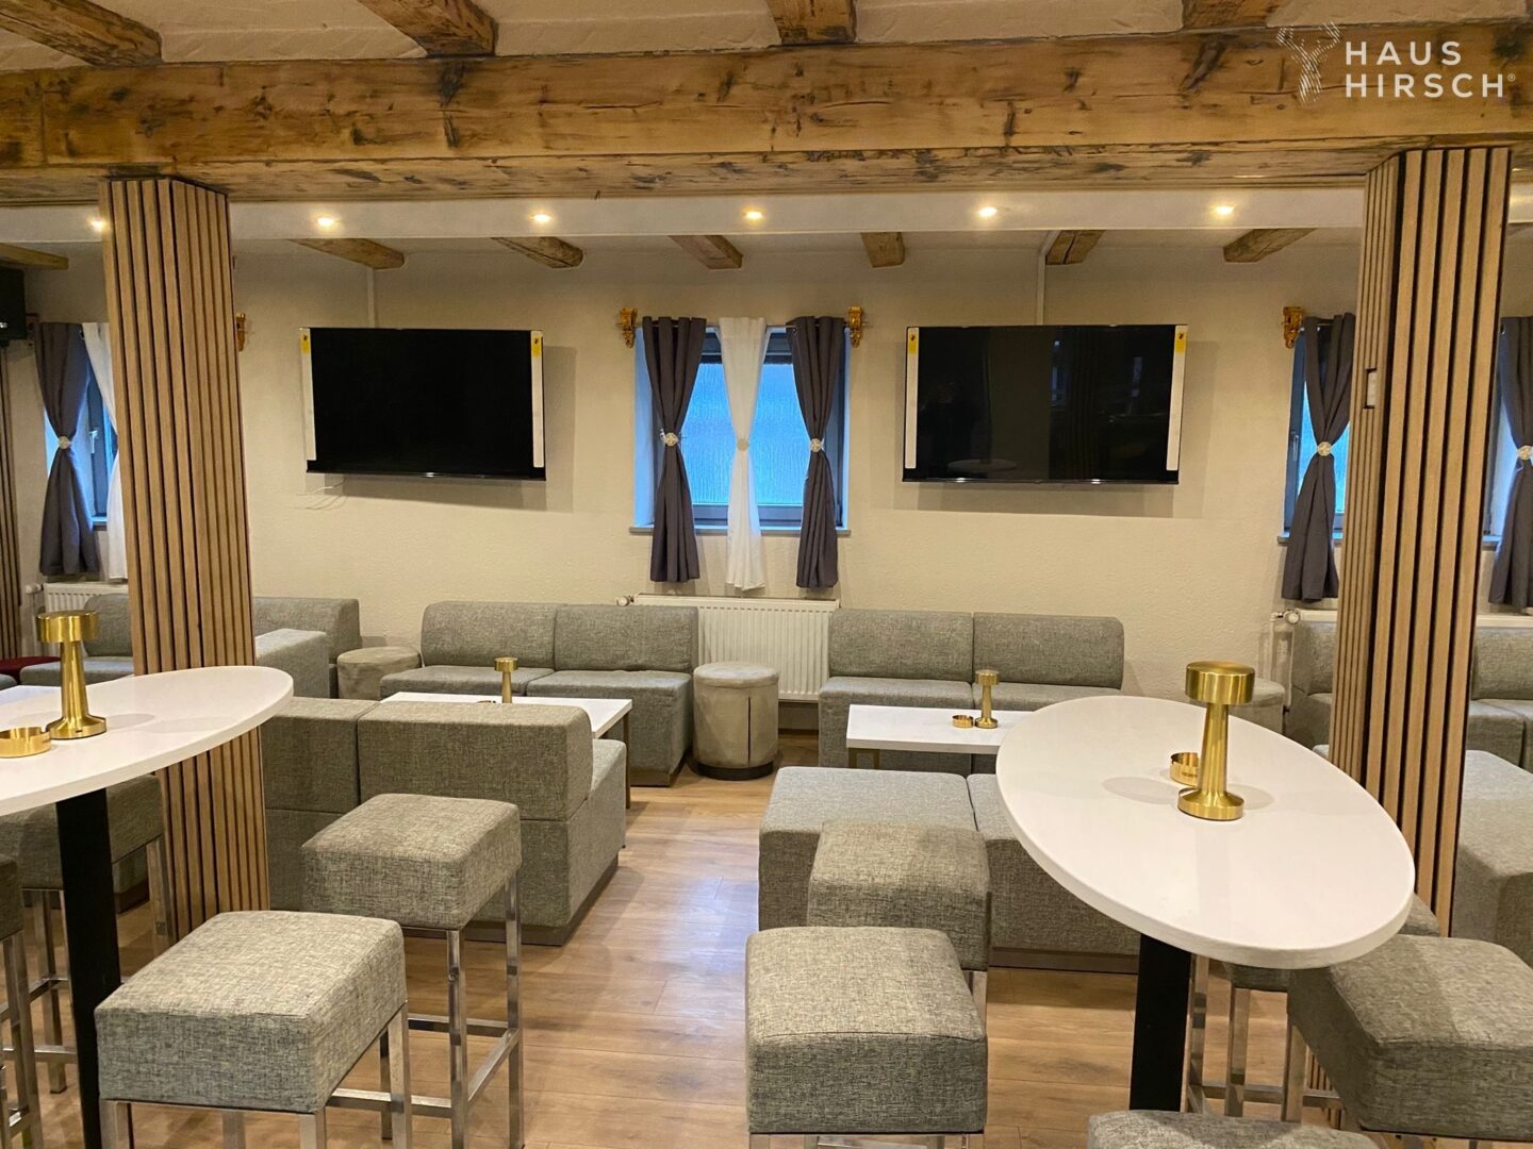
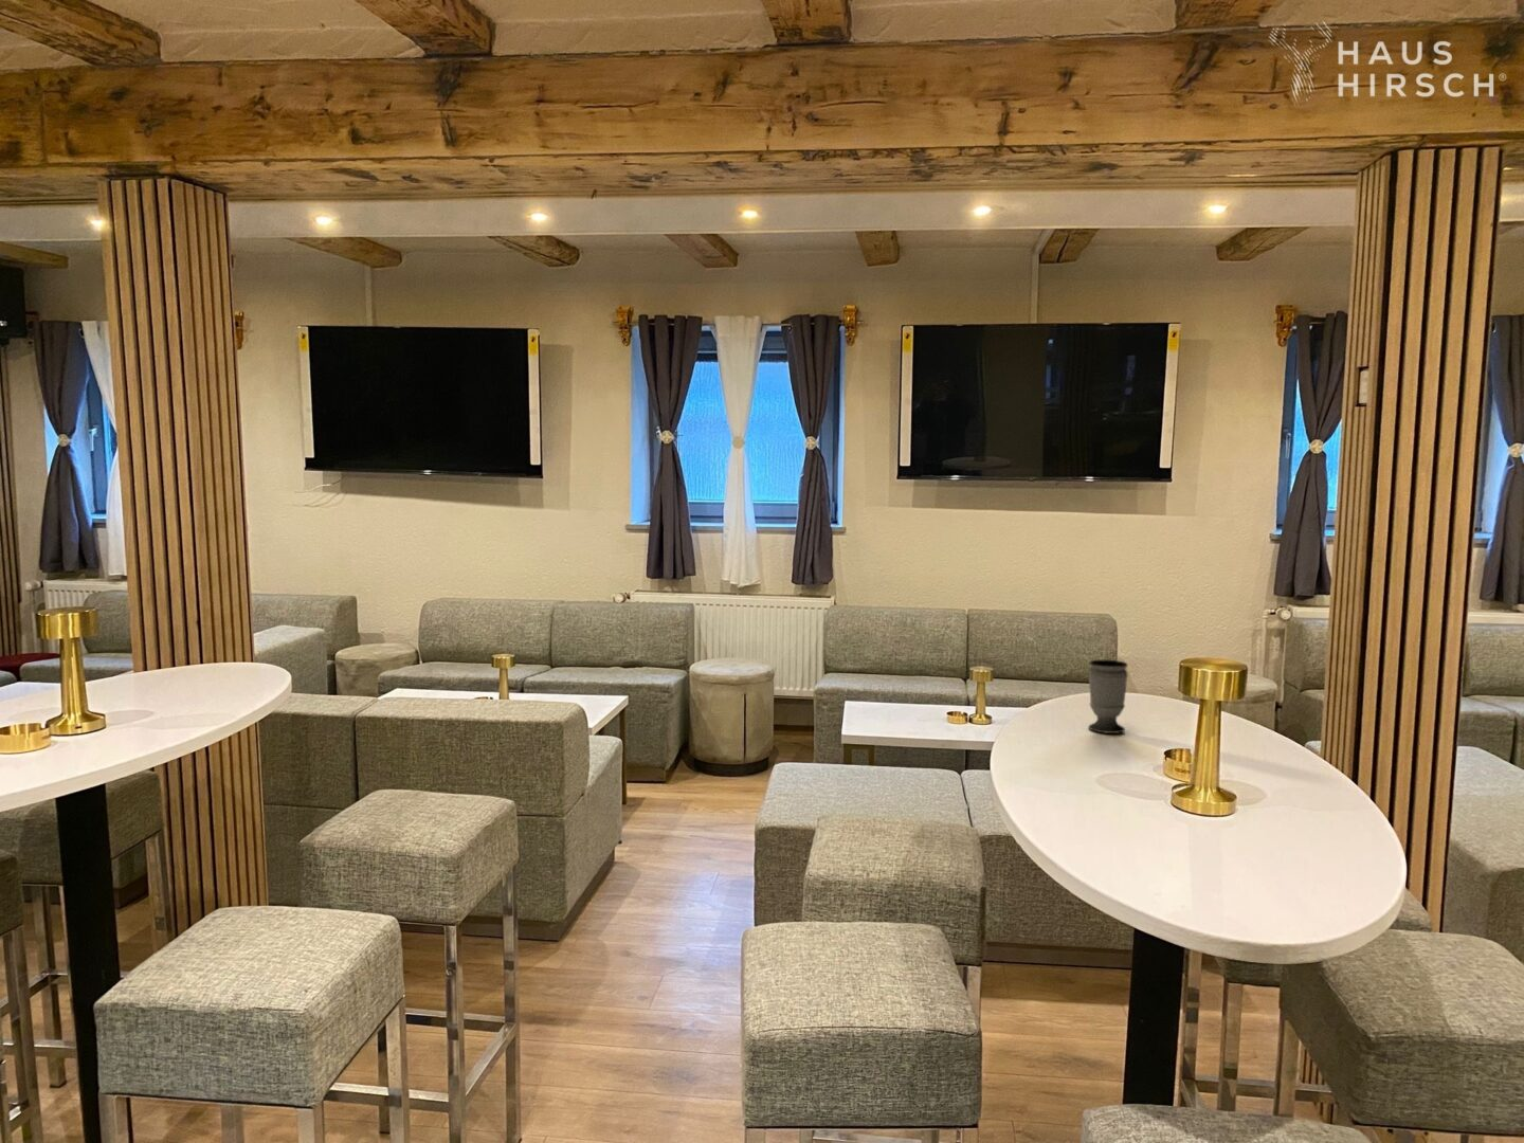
+ cup (1108, 695)
